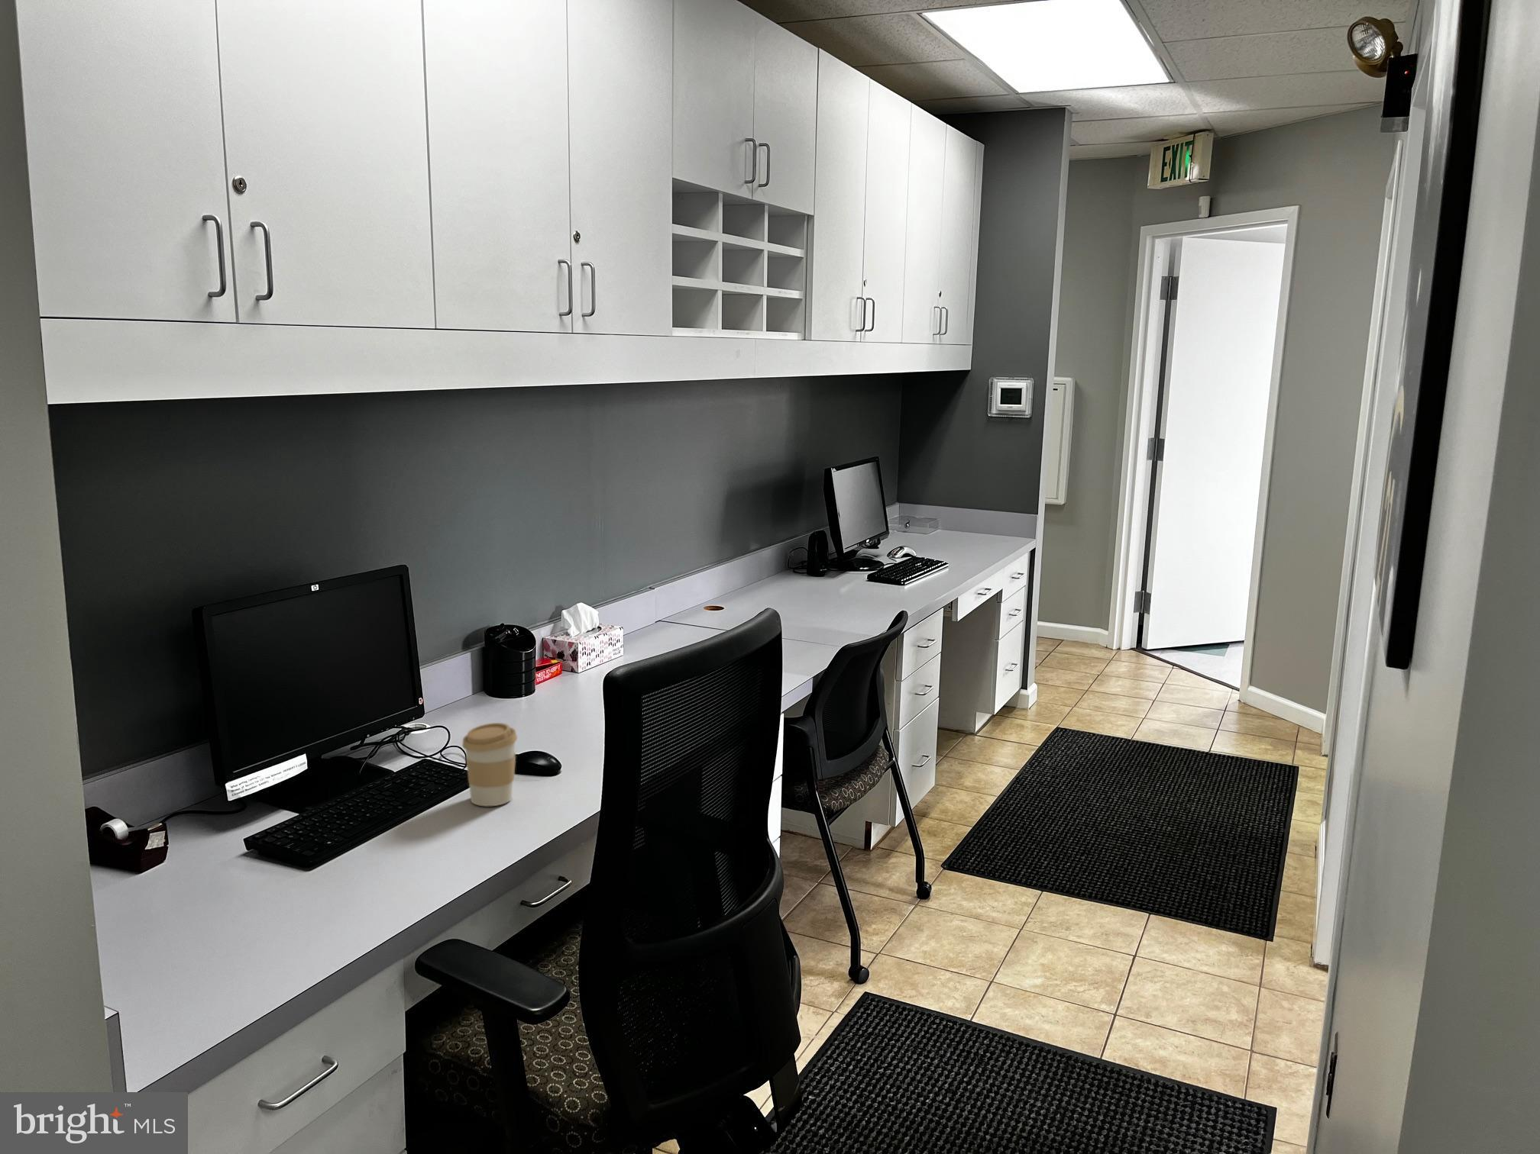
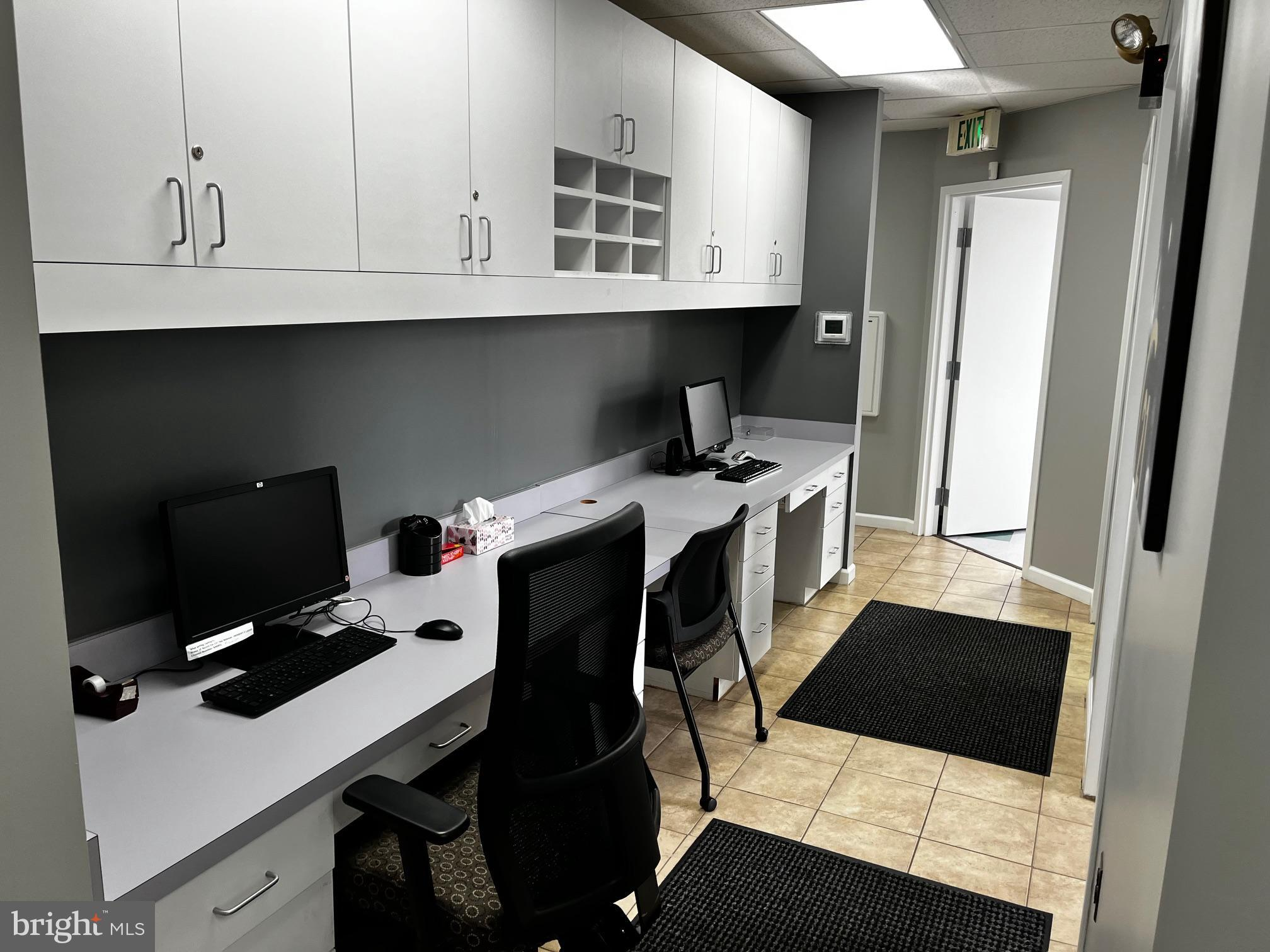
- coffee cup (490, 764)
